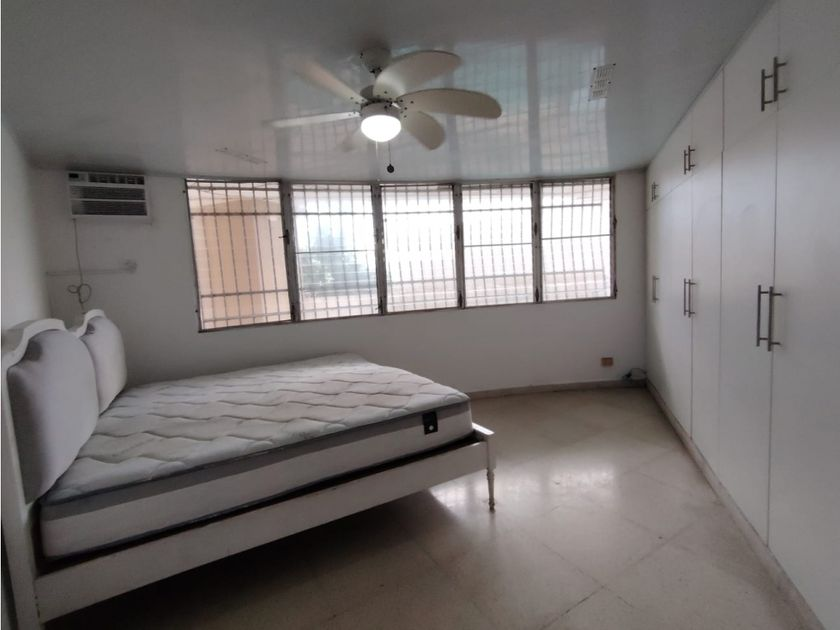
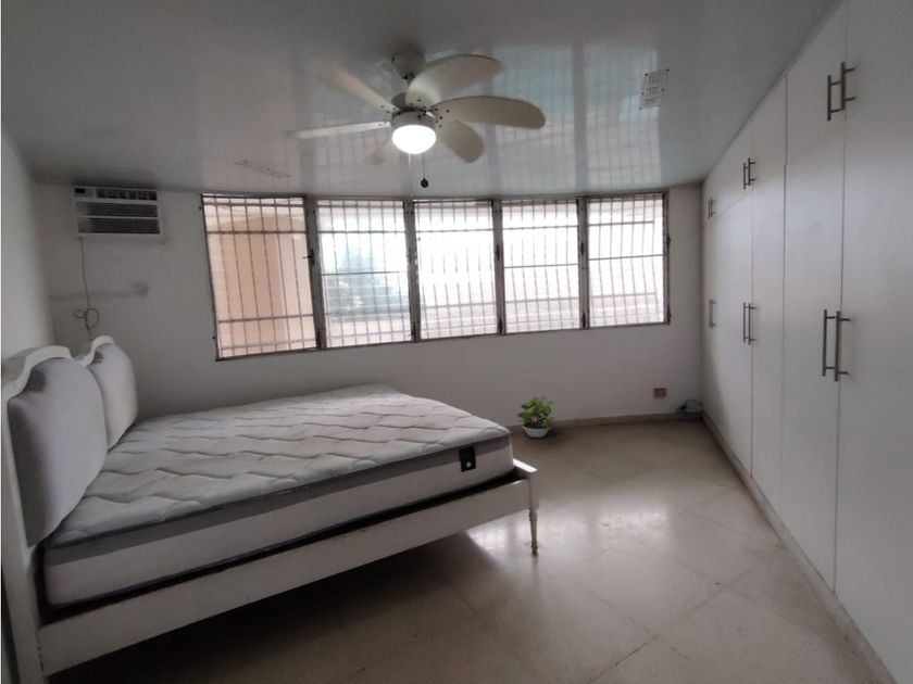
+ potted plant (535, 416)
